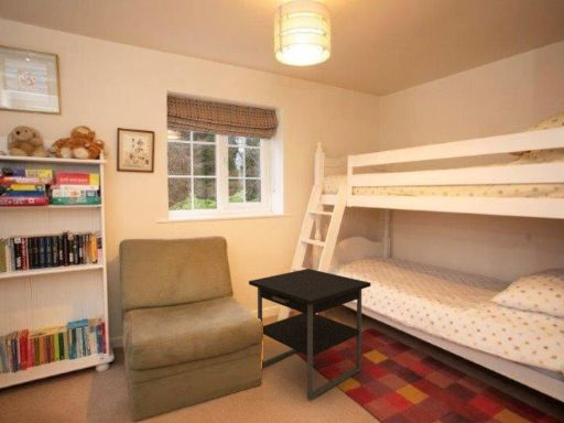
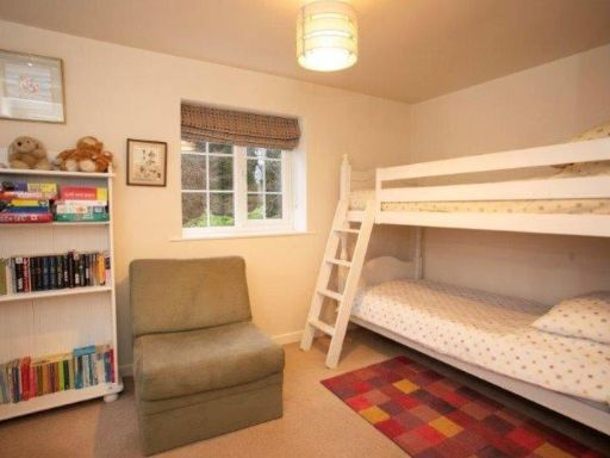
- nightstand (308, 325)
